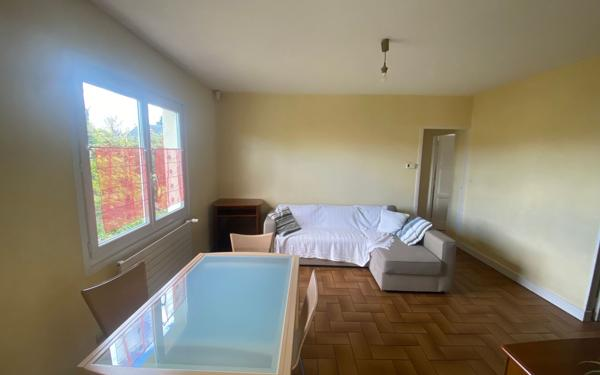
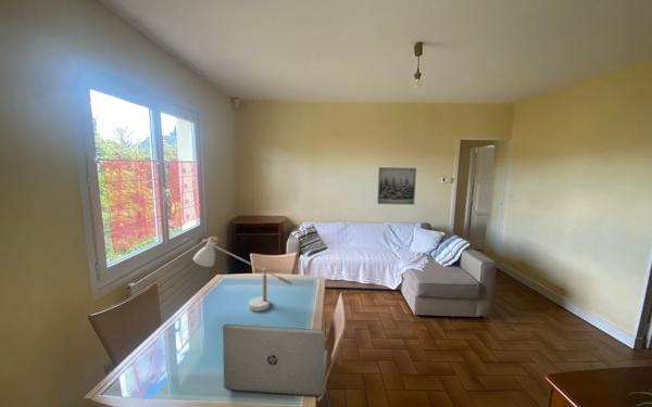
+ laptop (280, 341)
+ wall art (397, 186)
+ desk lamp (248, 263)
